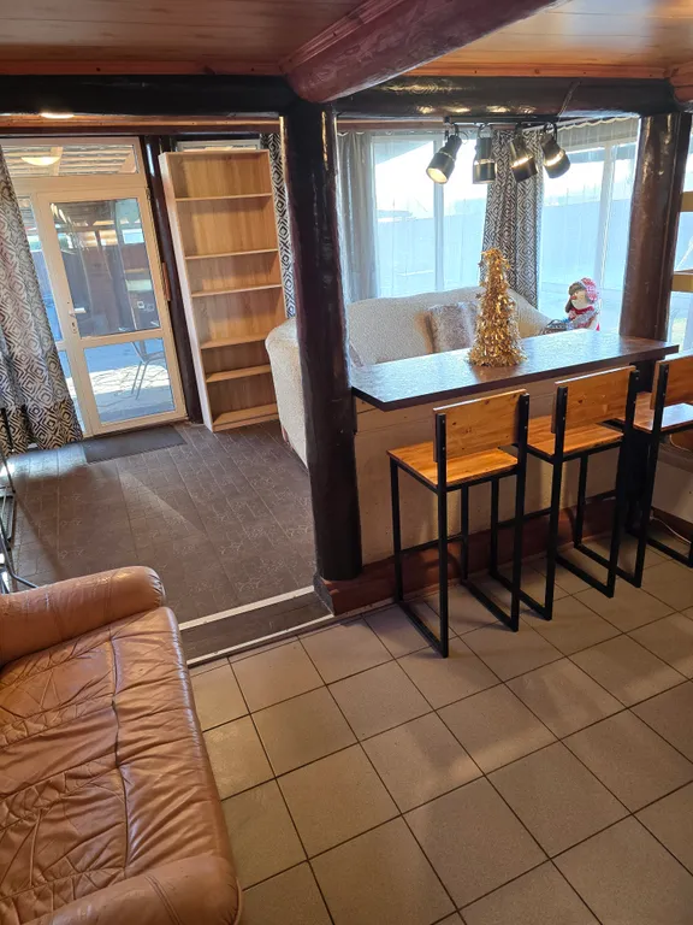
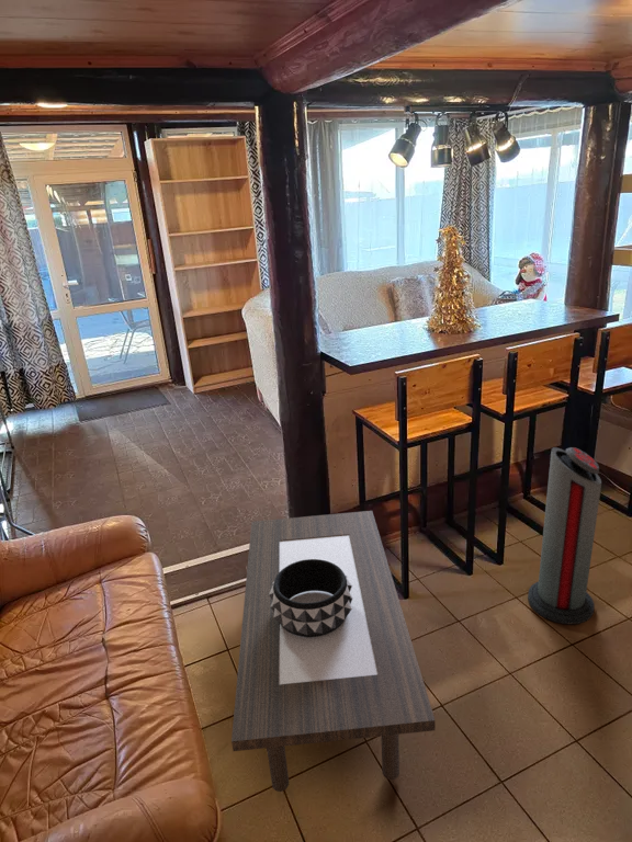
+ decorative bowl (311, 590)
+ coffee table (324, 635)
+ air purifier (568, 531)
